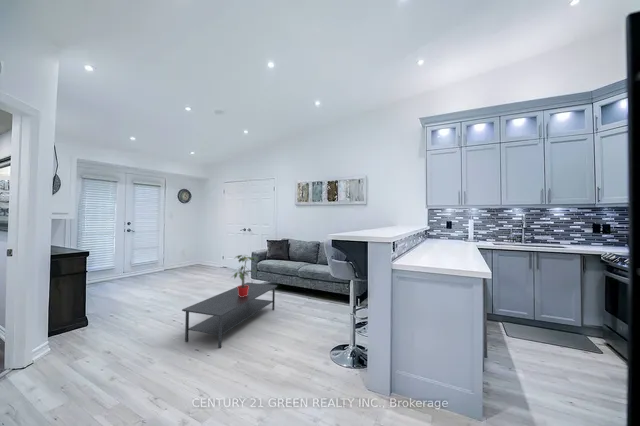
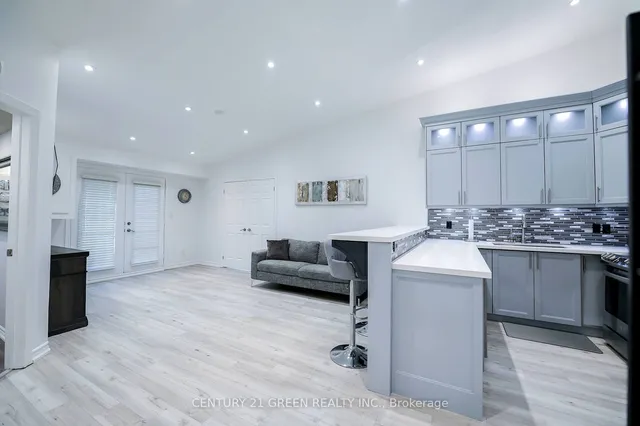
- coffee table (236, 309)
- potted plant (244, 274)
